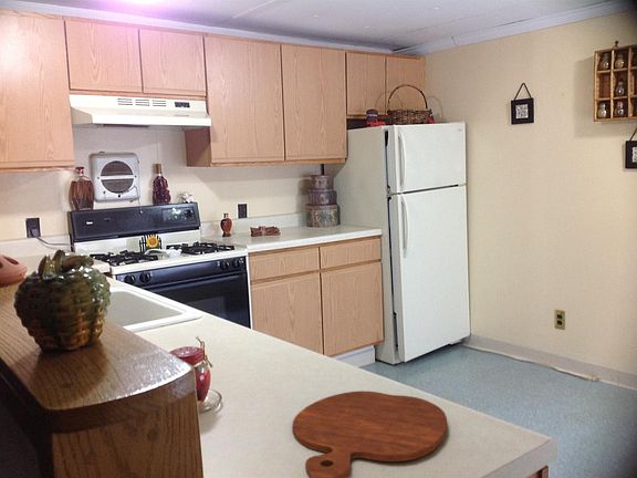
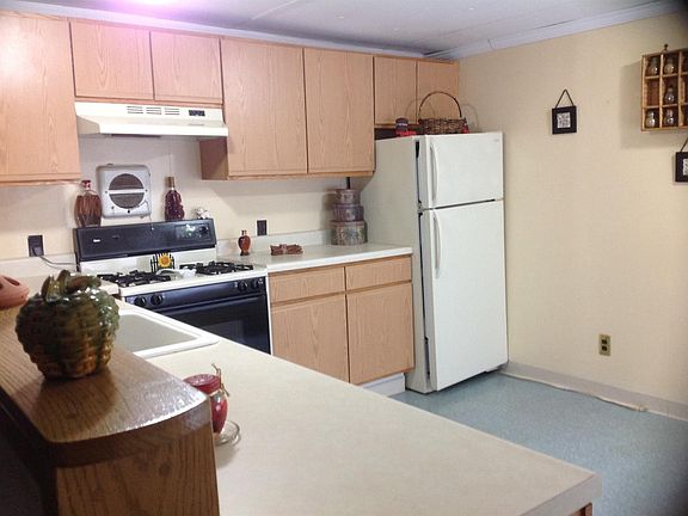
- cutting board (359, 434)
